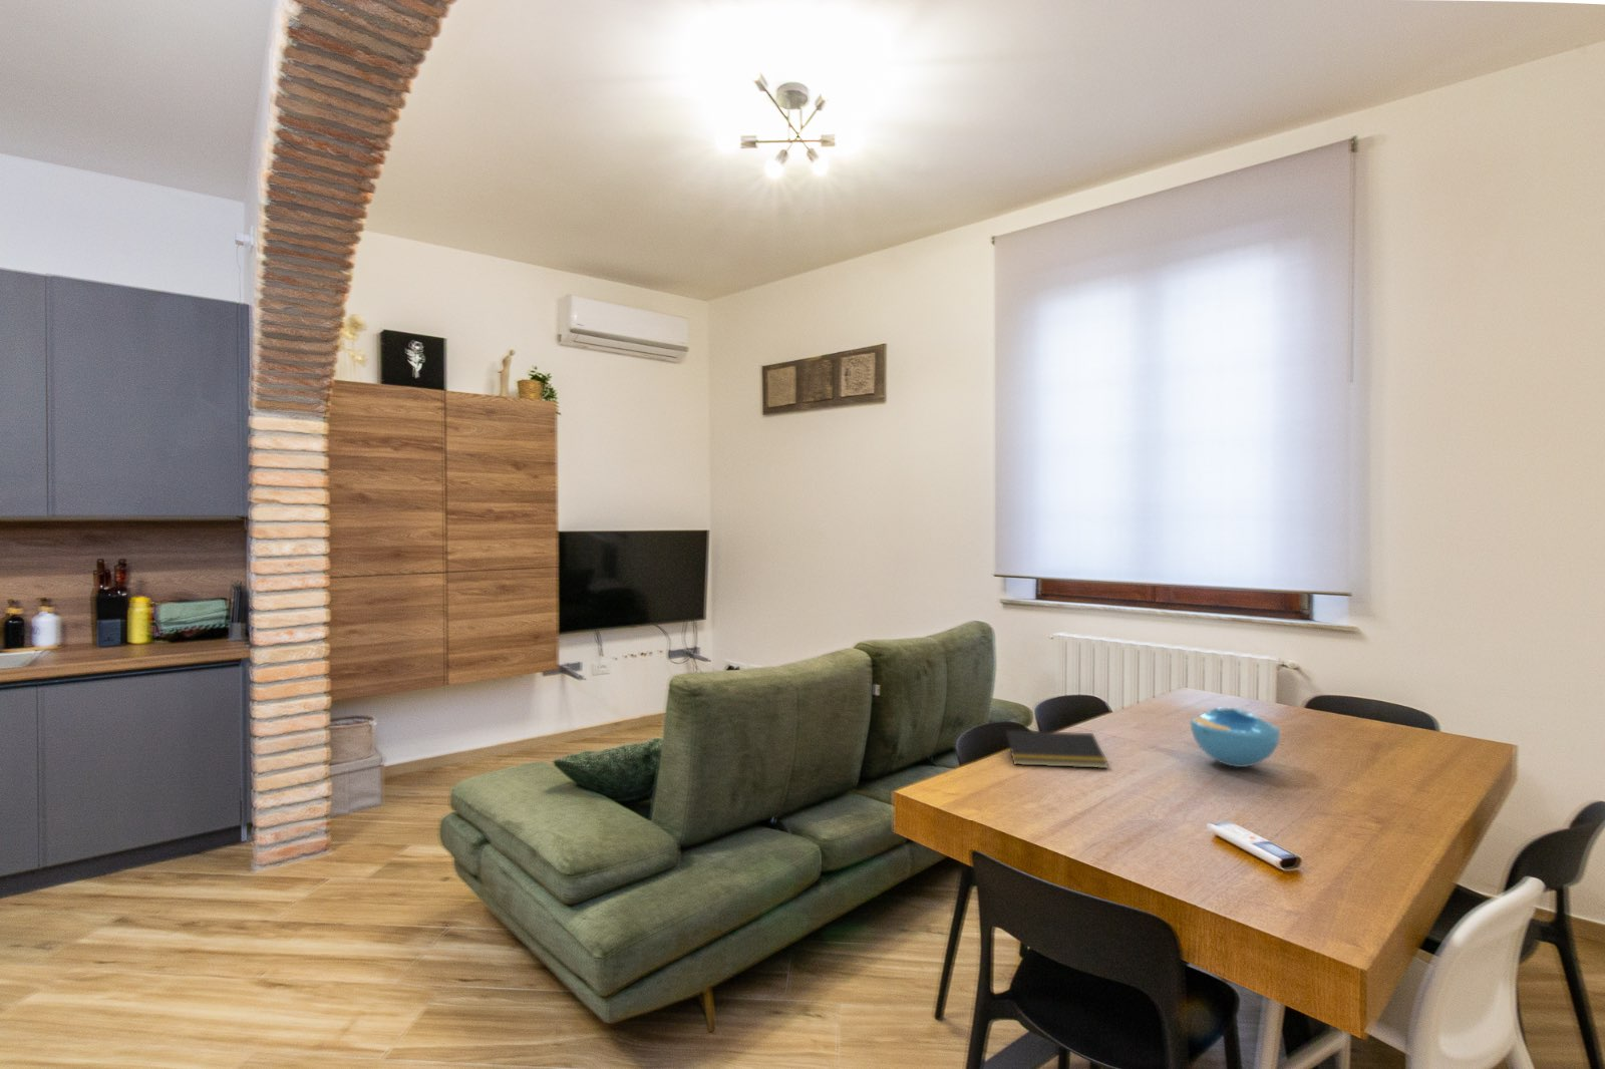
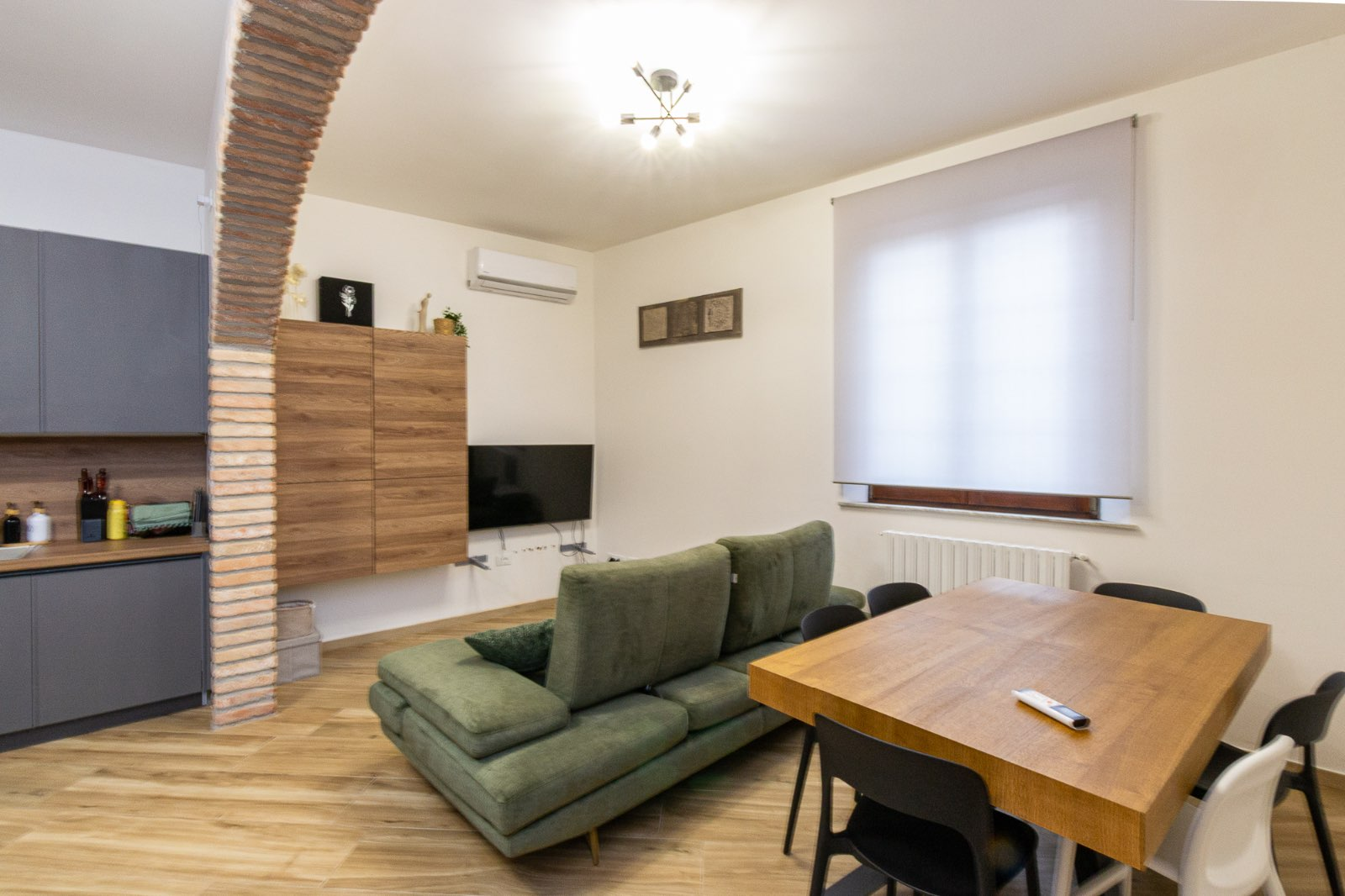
- notepad (1054, 748)
- bowl (1234, 736)
